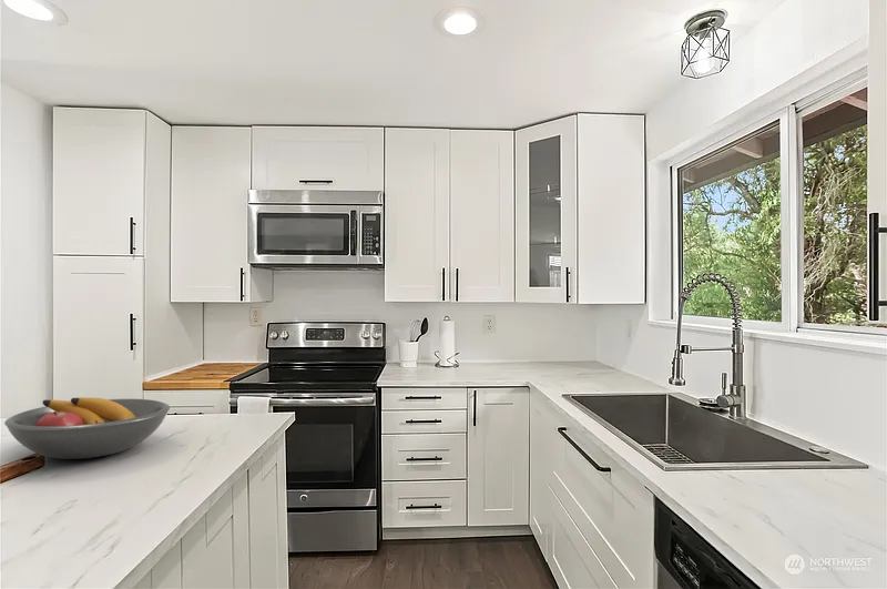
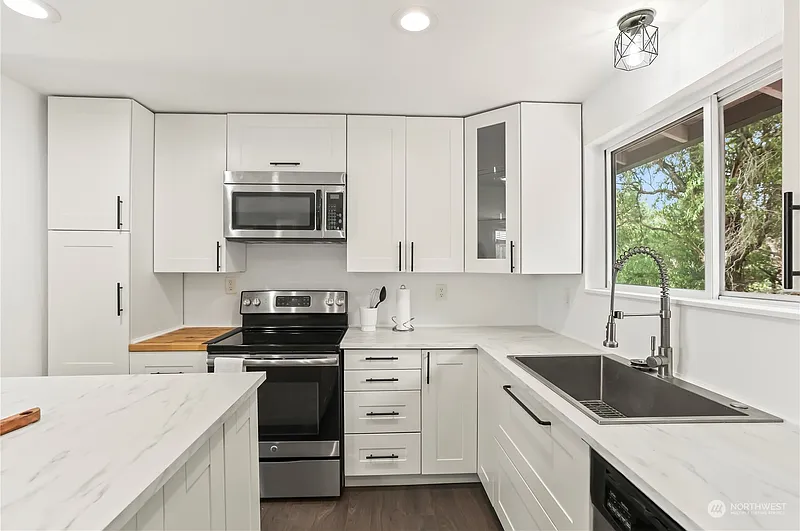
- fruit bowl (92, 426)
